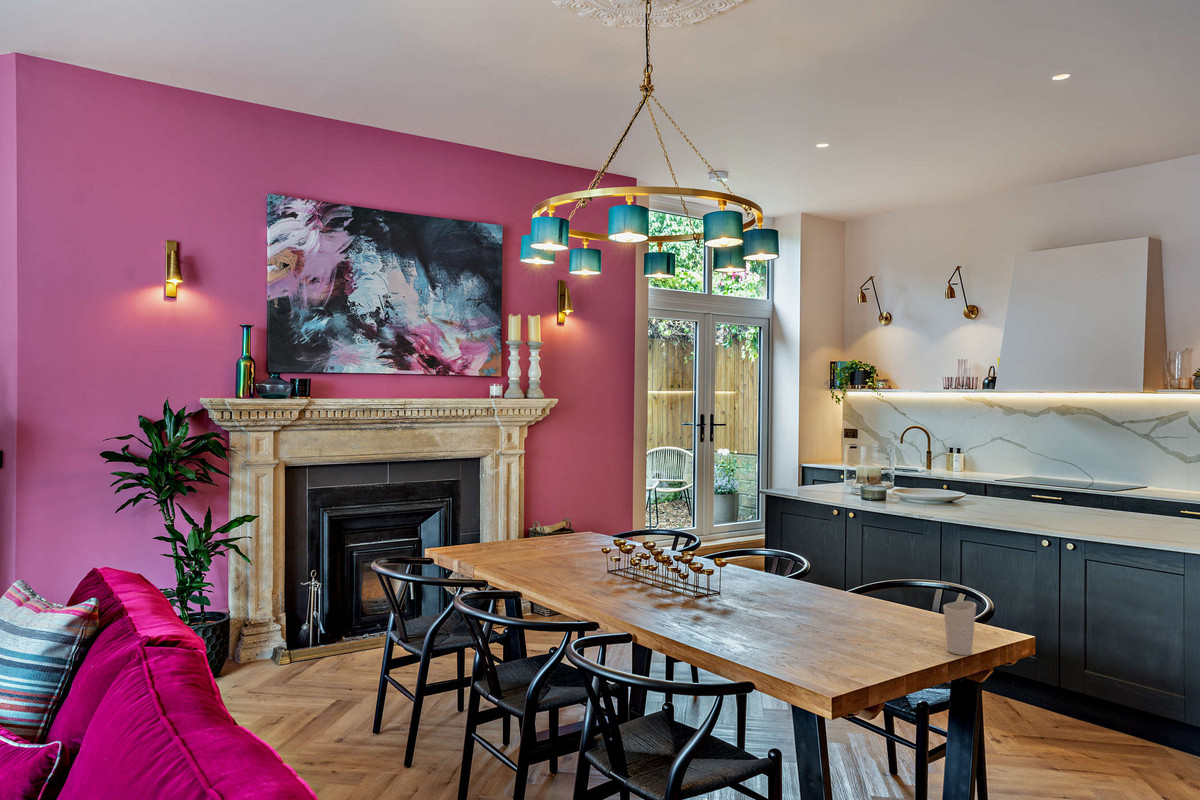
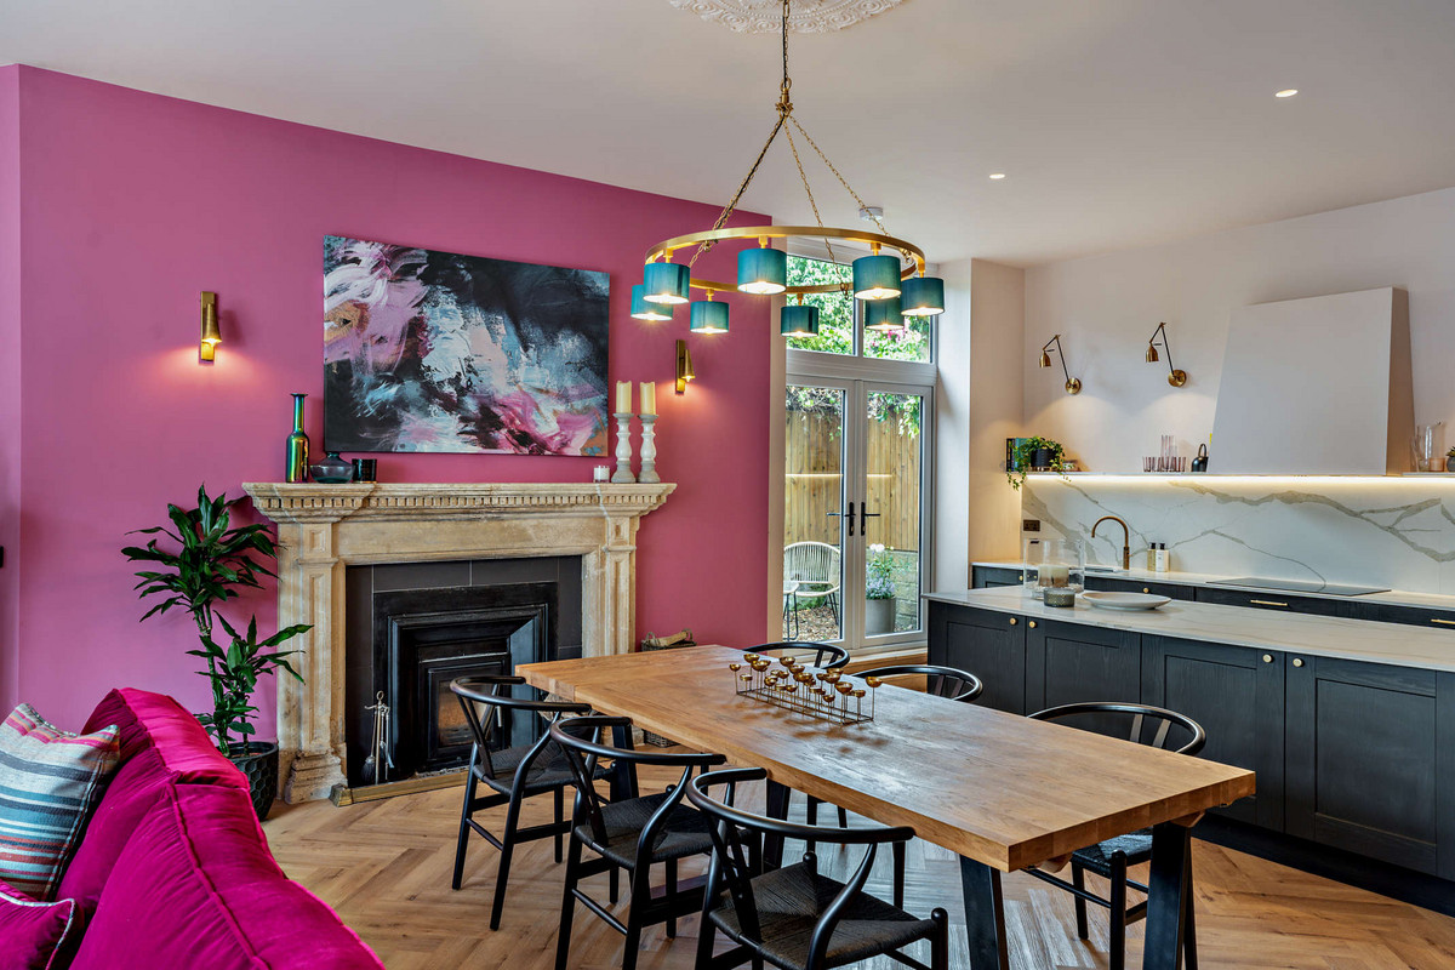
- cup (959, 627)
